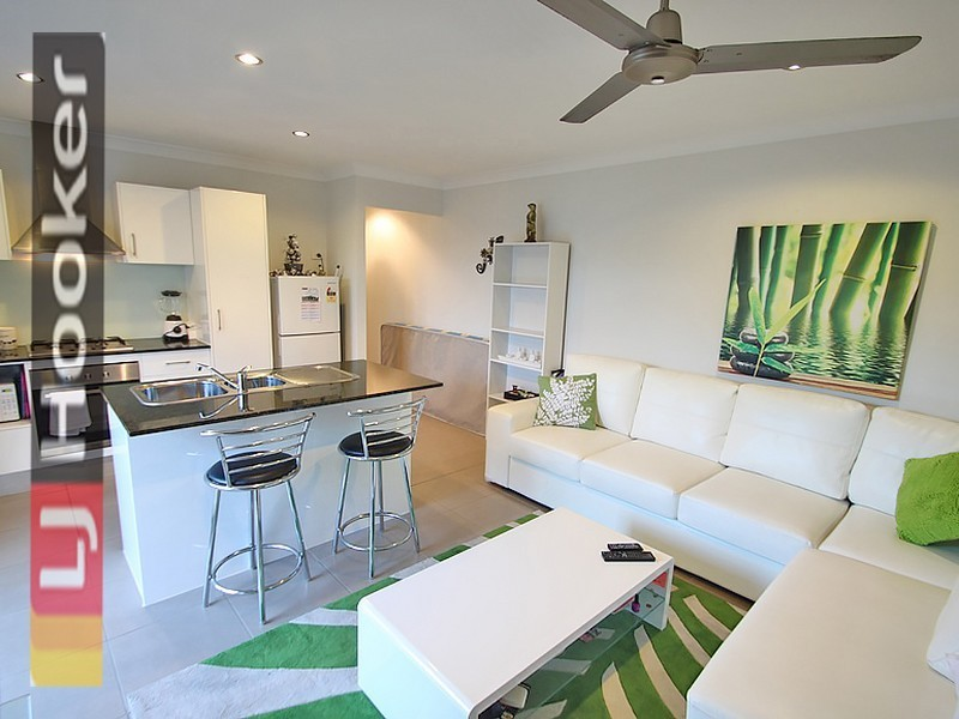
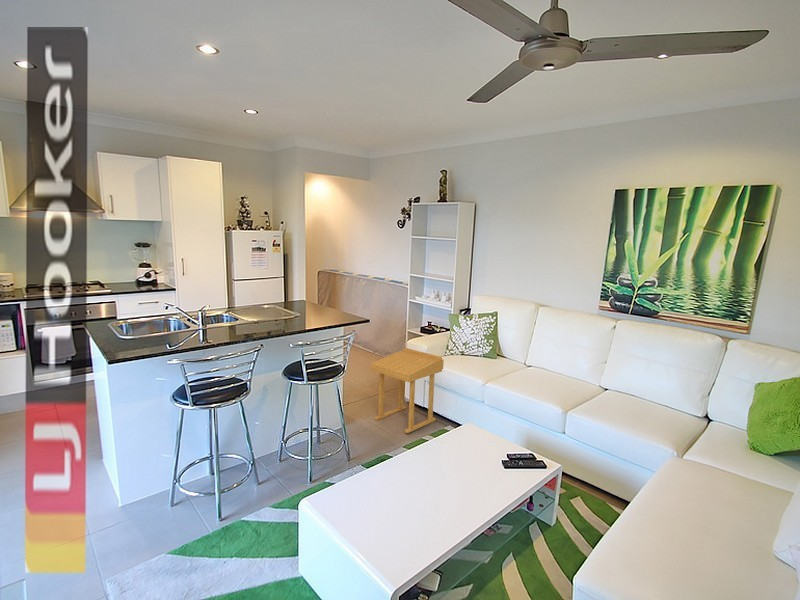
+ side table (402, 388)
